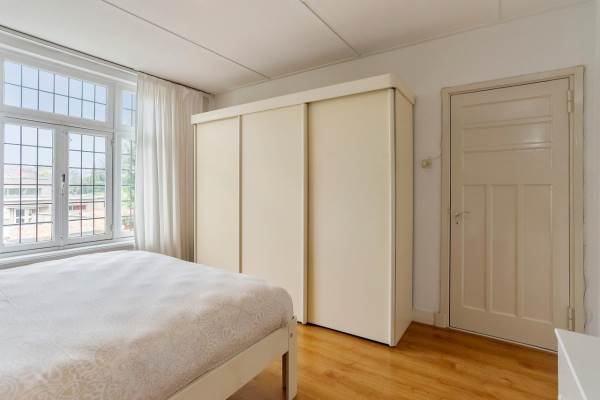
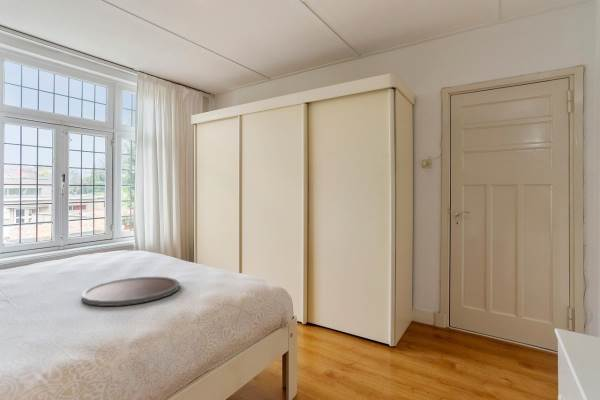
+ tray (133, 288)
